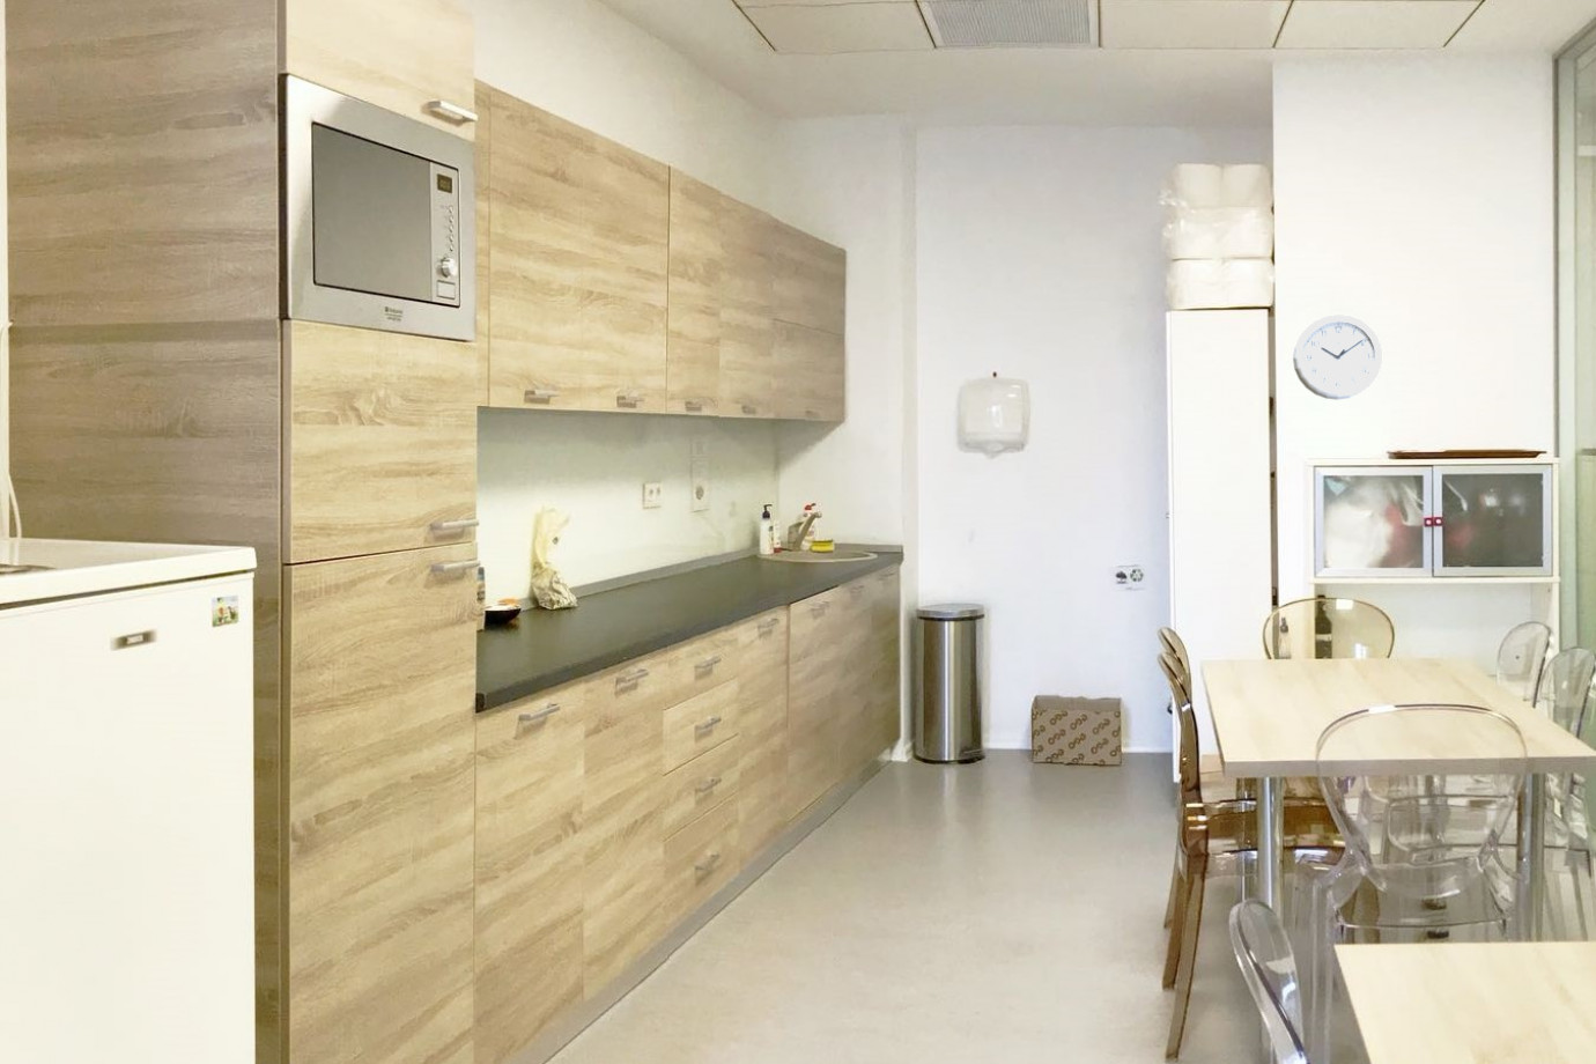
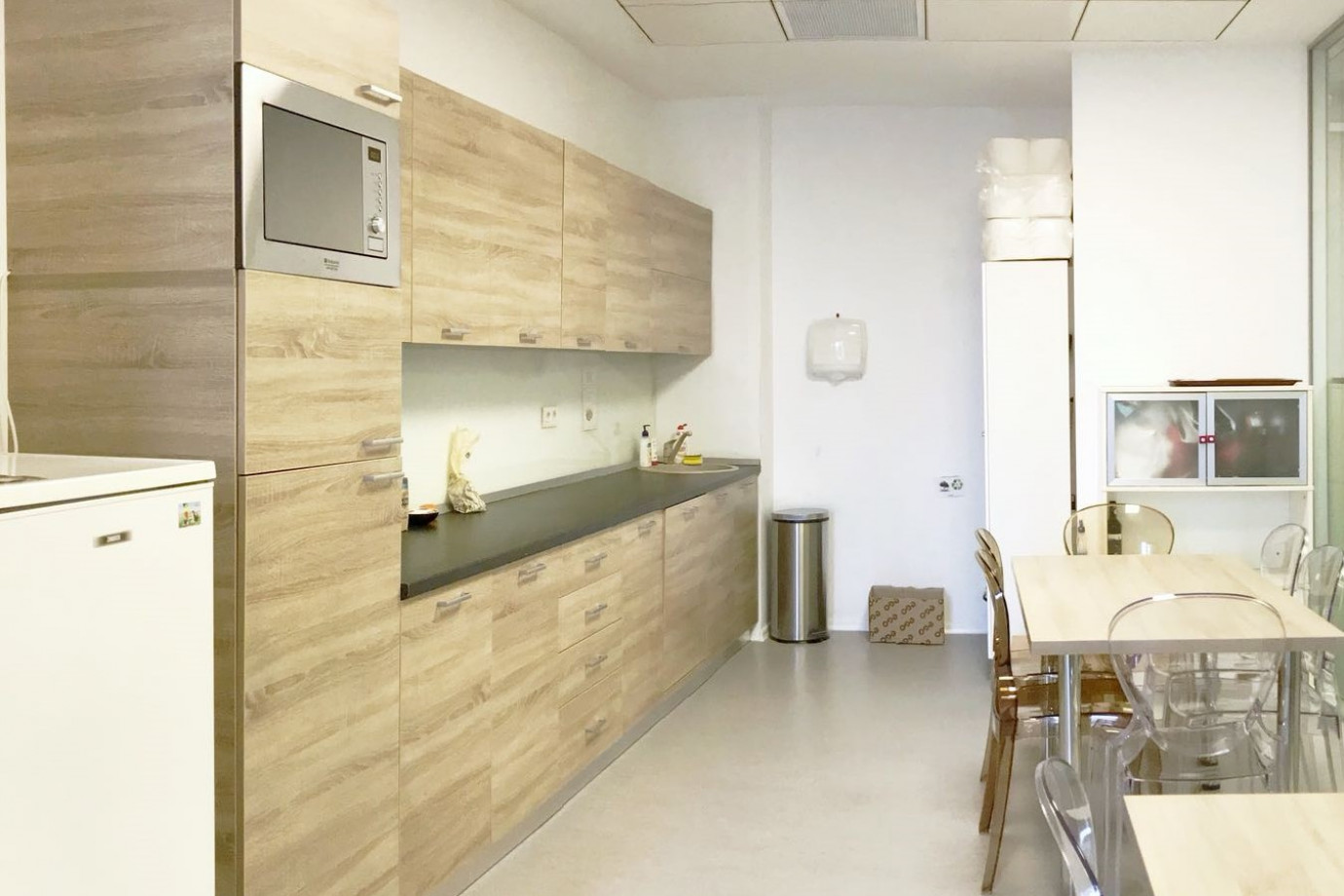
- wall clock (1337, 356)
